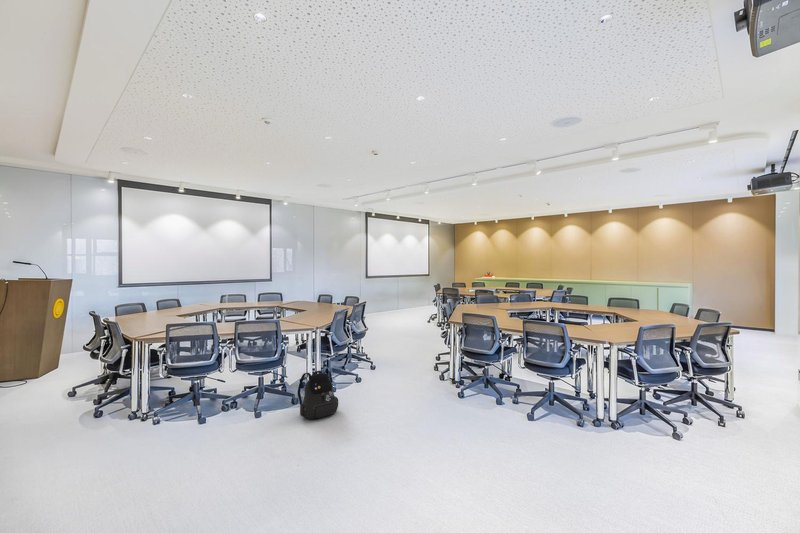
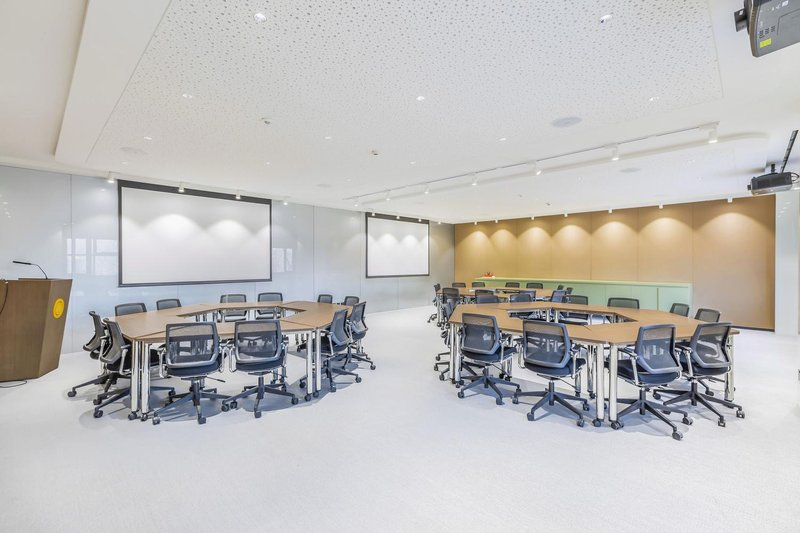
- backpack (316, 391)
